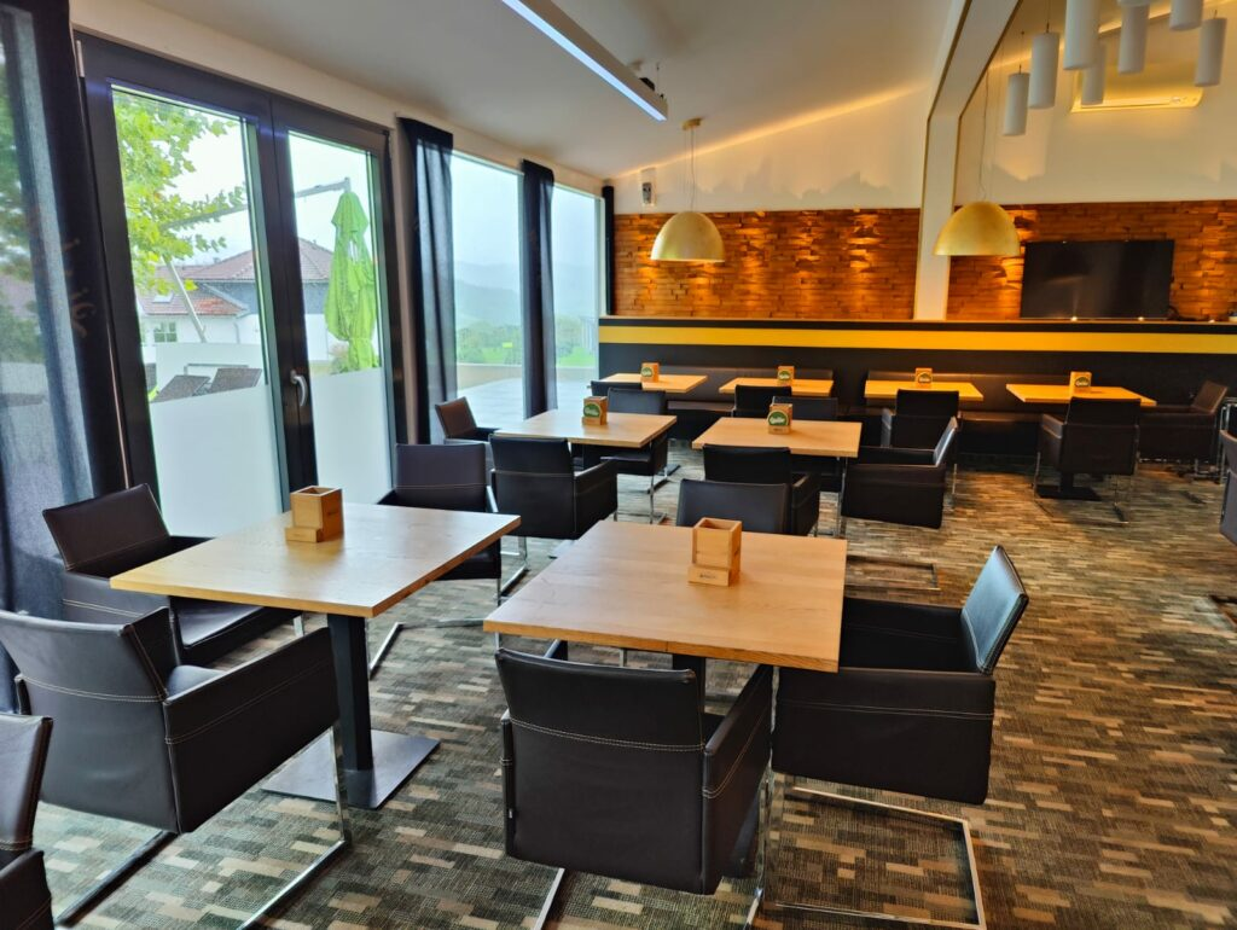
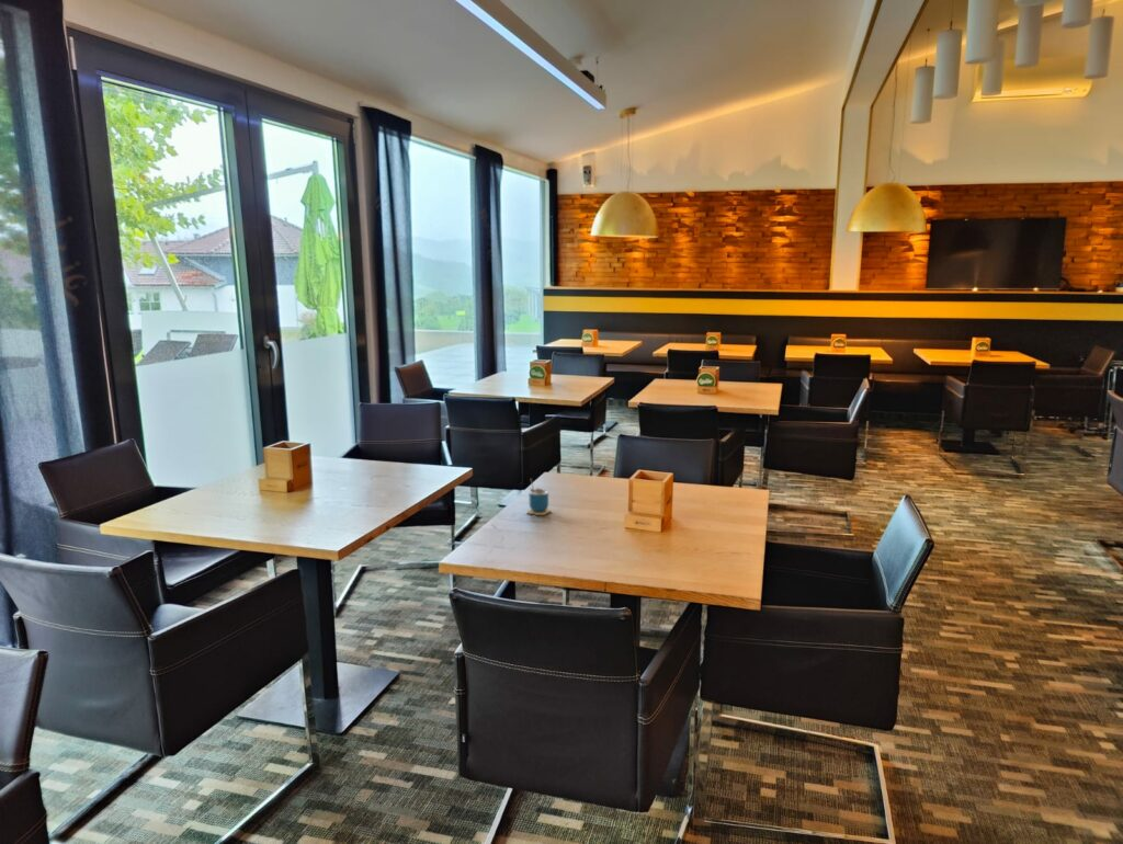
+ cup (538, 494)
